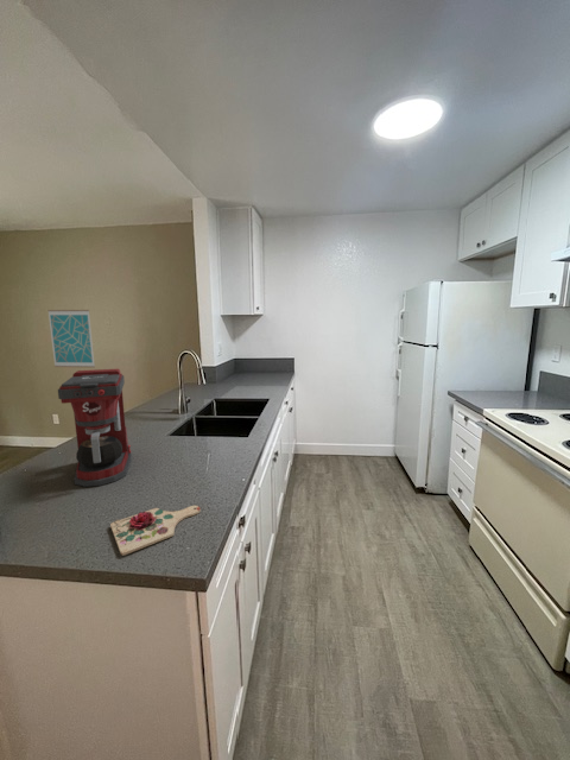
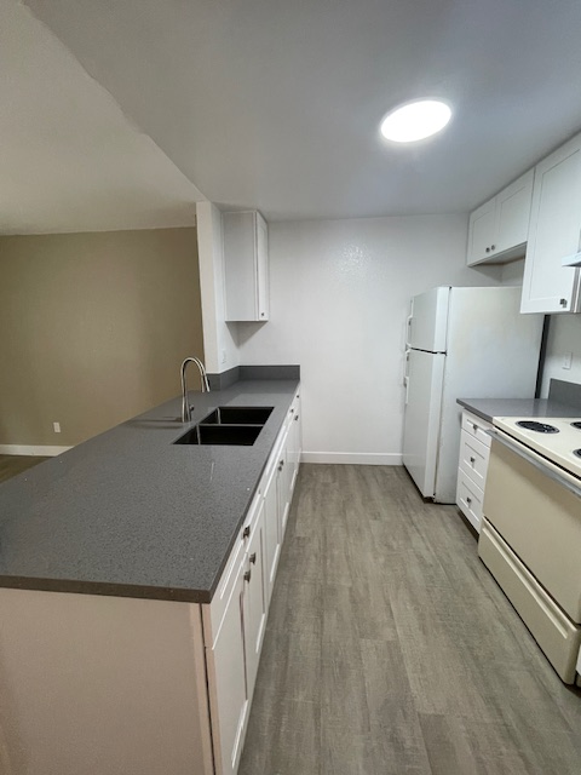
- wall art (71, 338)
- cutting board (160, 519)
- coffee maker (99, 423)
